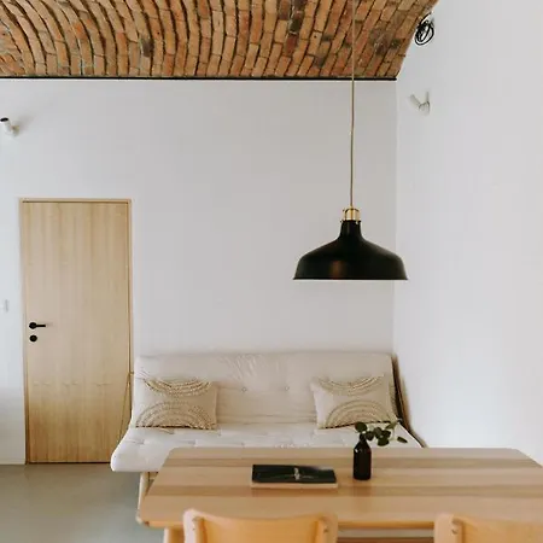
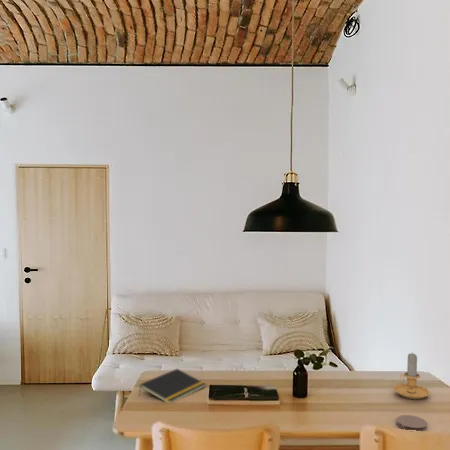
+ notepad (173, 385)
+ coaster (411, 423)
+ candle (410, 372)
